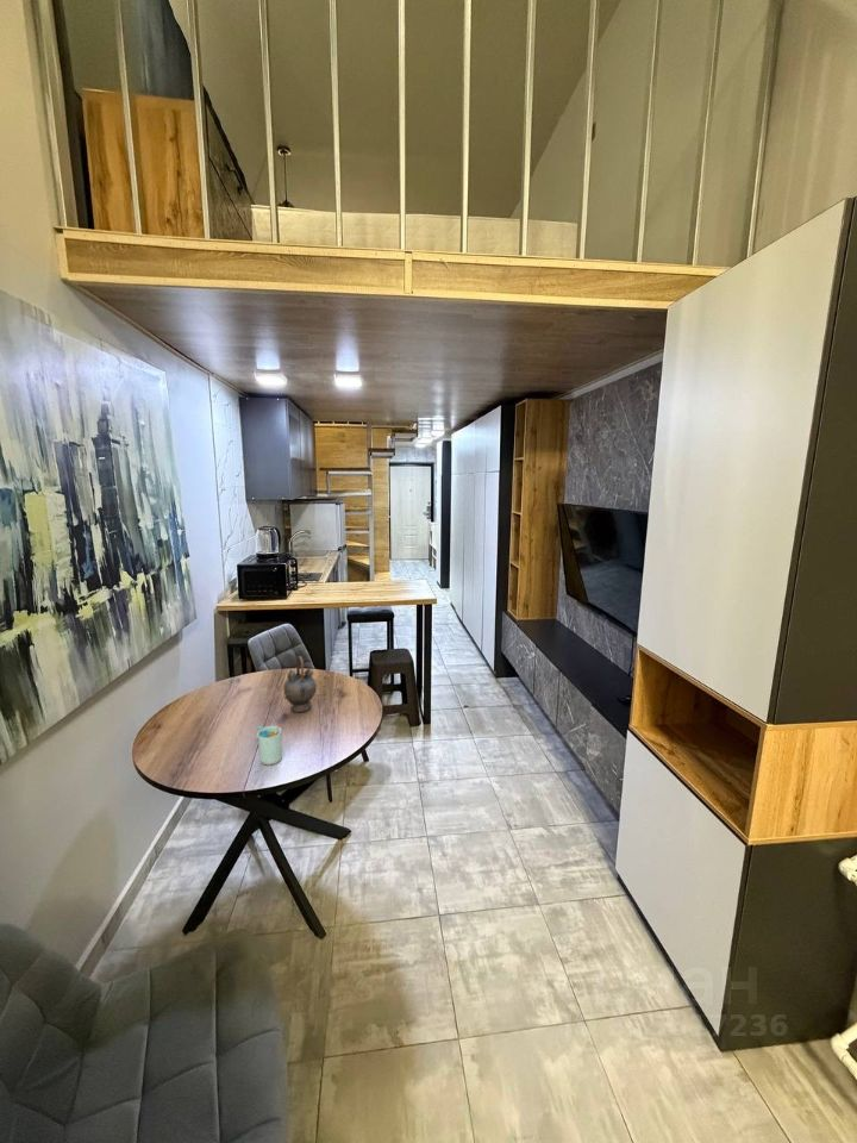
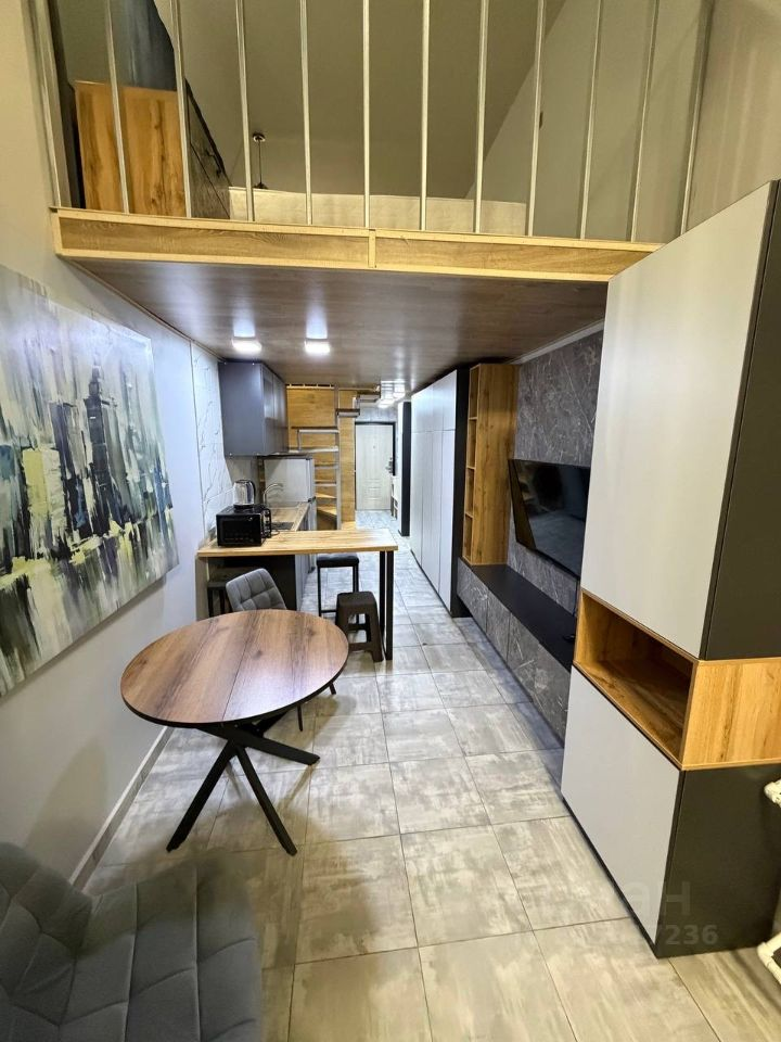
- cup (270, 742)
- teapot (300, 683)
